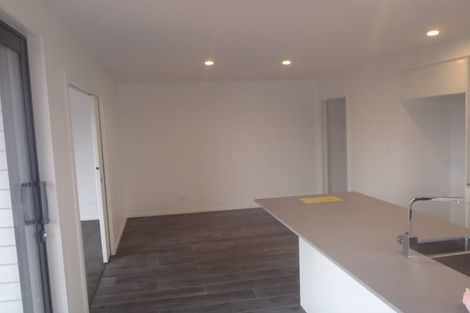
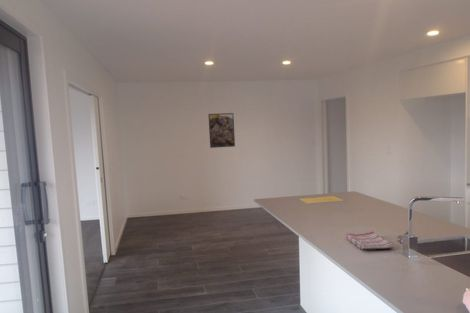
+ dish towel (368, 240)
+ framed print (221, 130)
